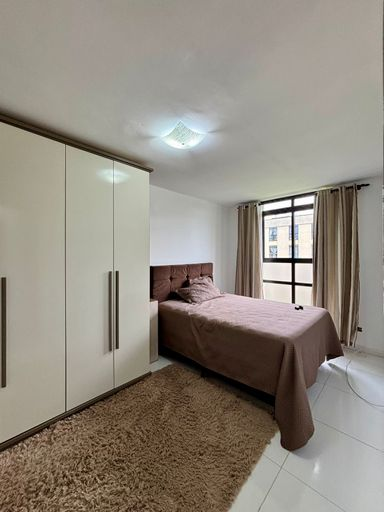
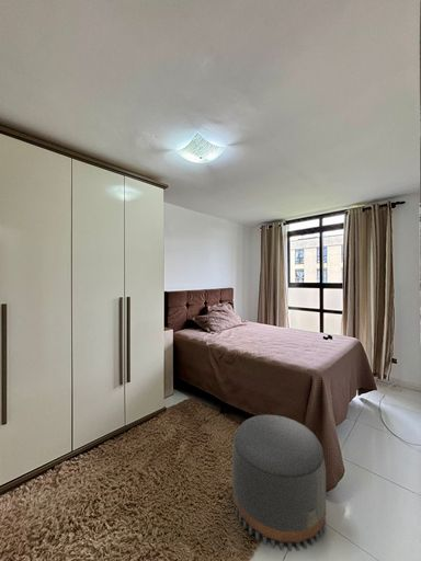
+ pouf (276, 466)
